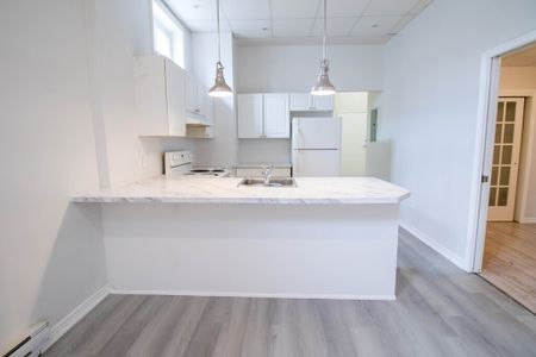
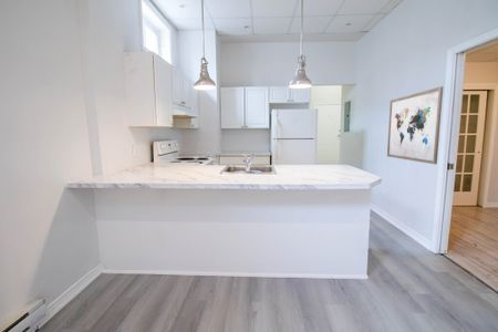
+ wall art (409, 127)
